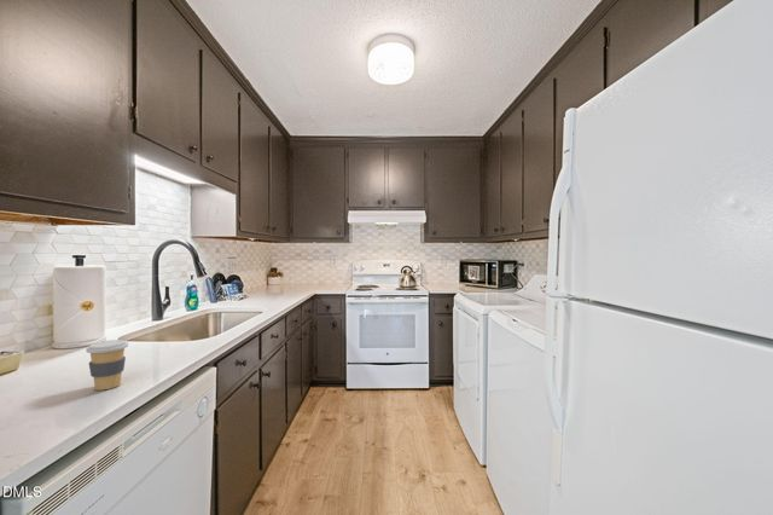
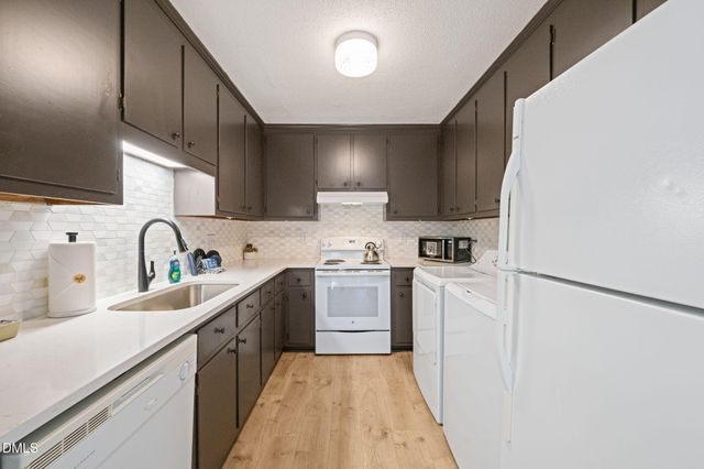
- coffee cup (107, 364)
